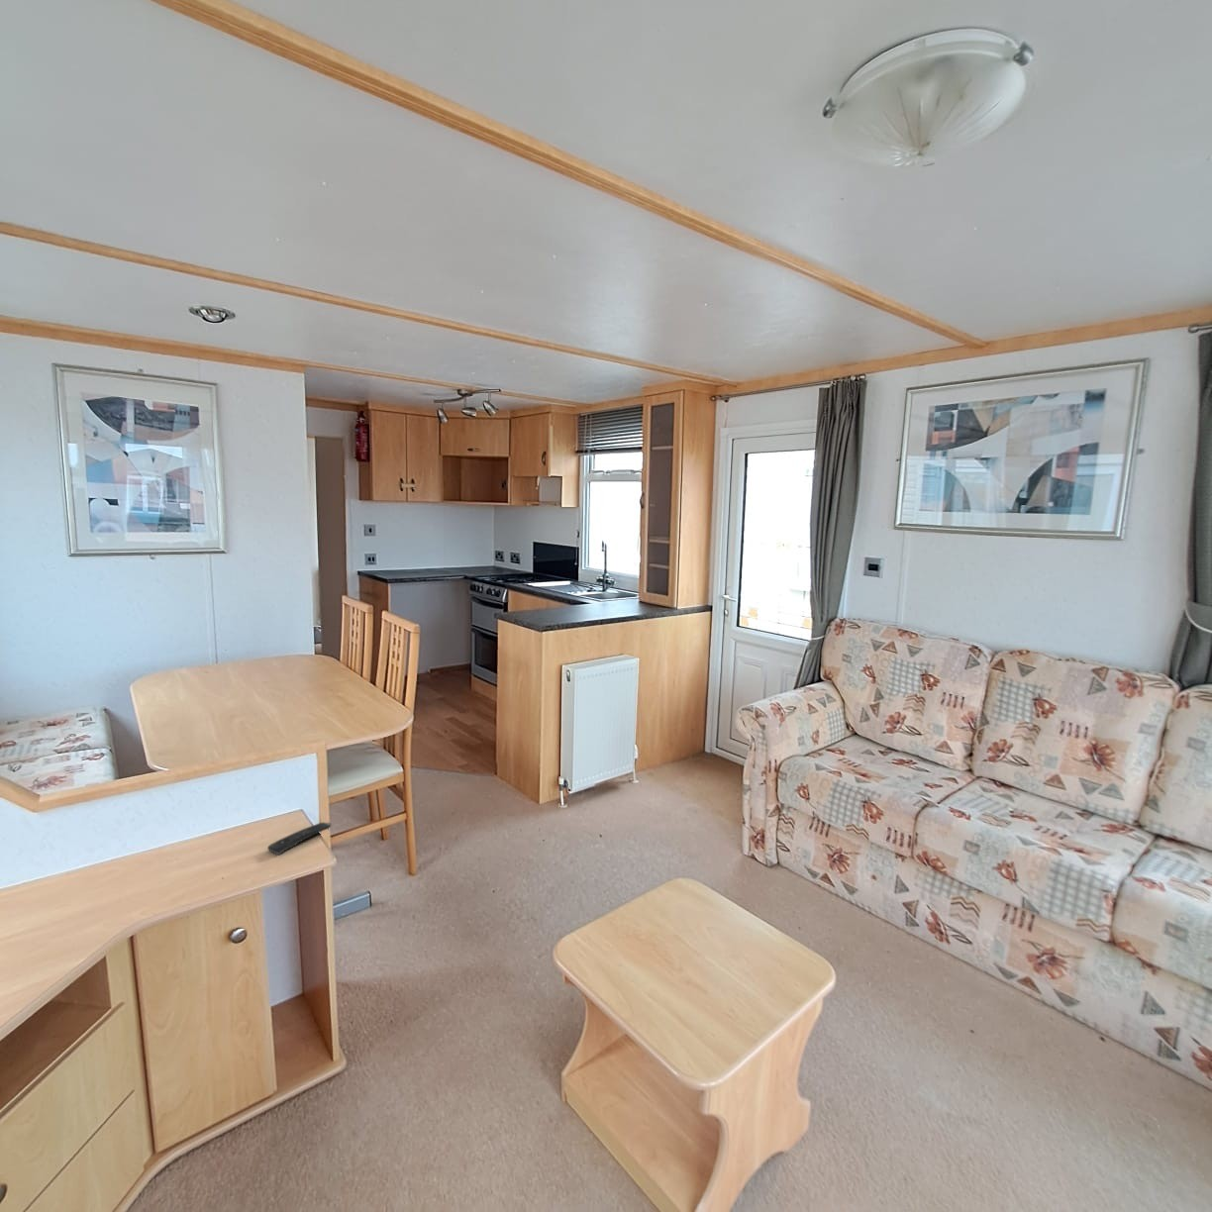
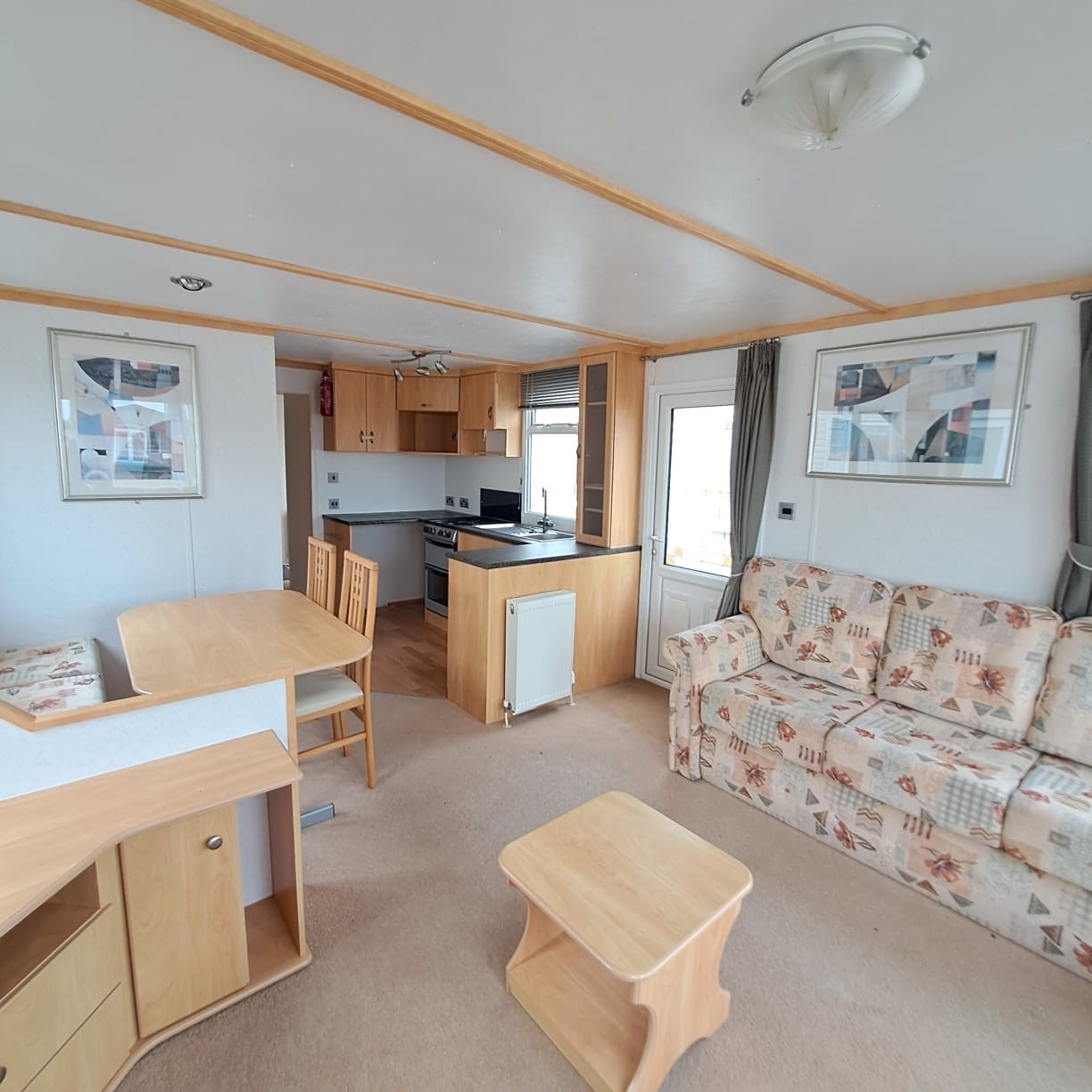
- remote control (302, 836)
